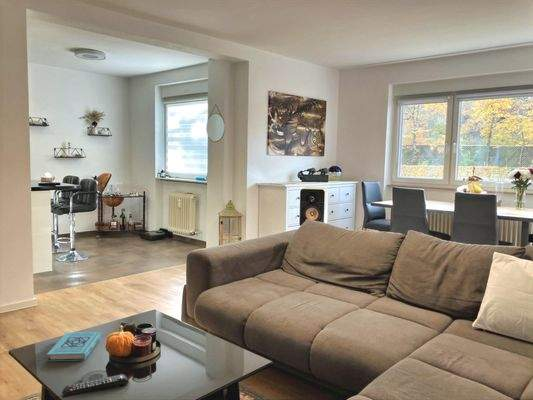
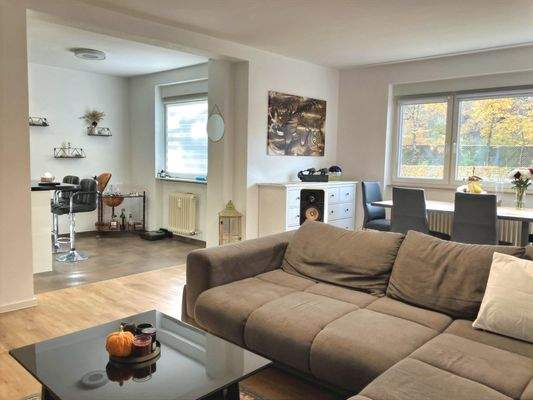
- book (75, 345)
- remote control (96, 385)
